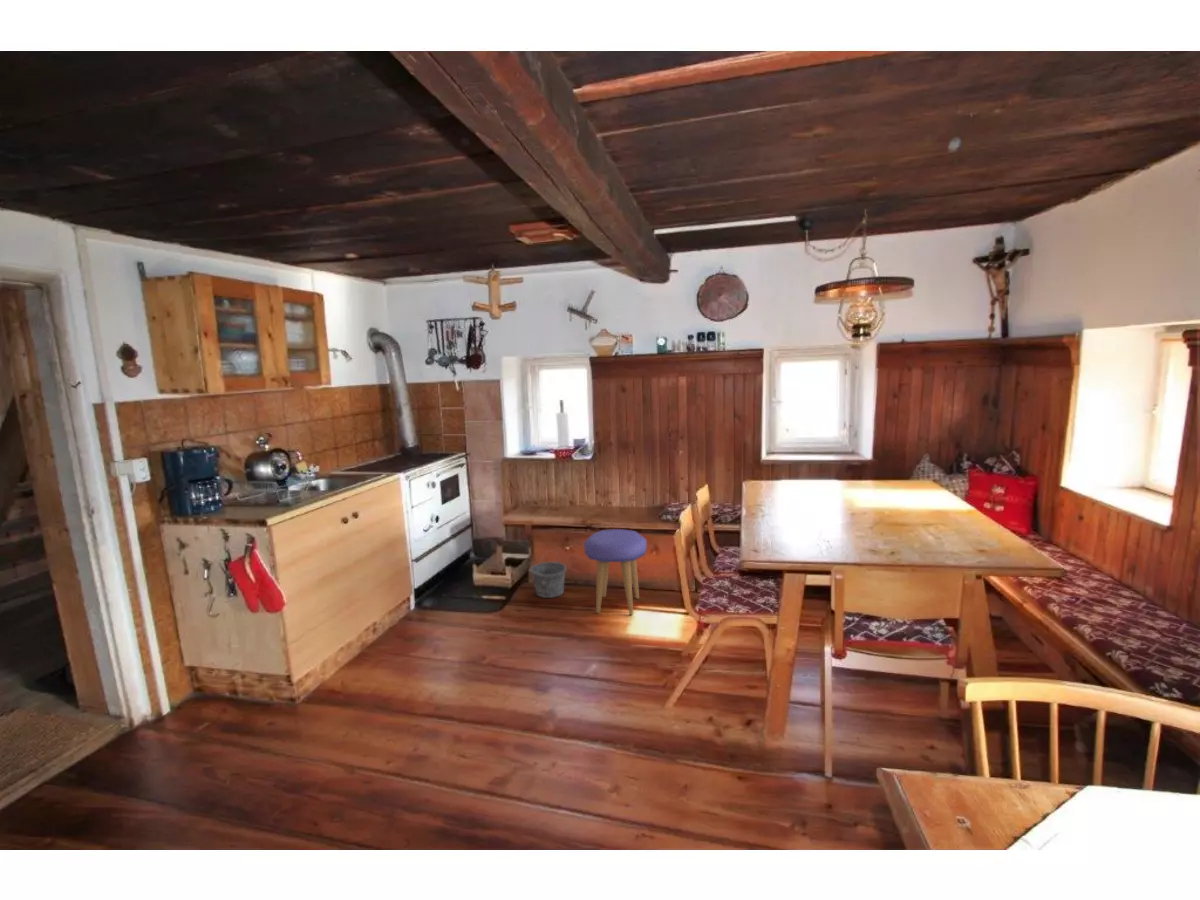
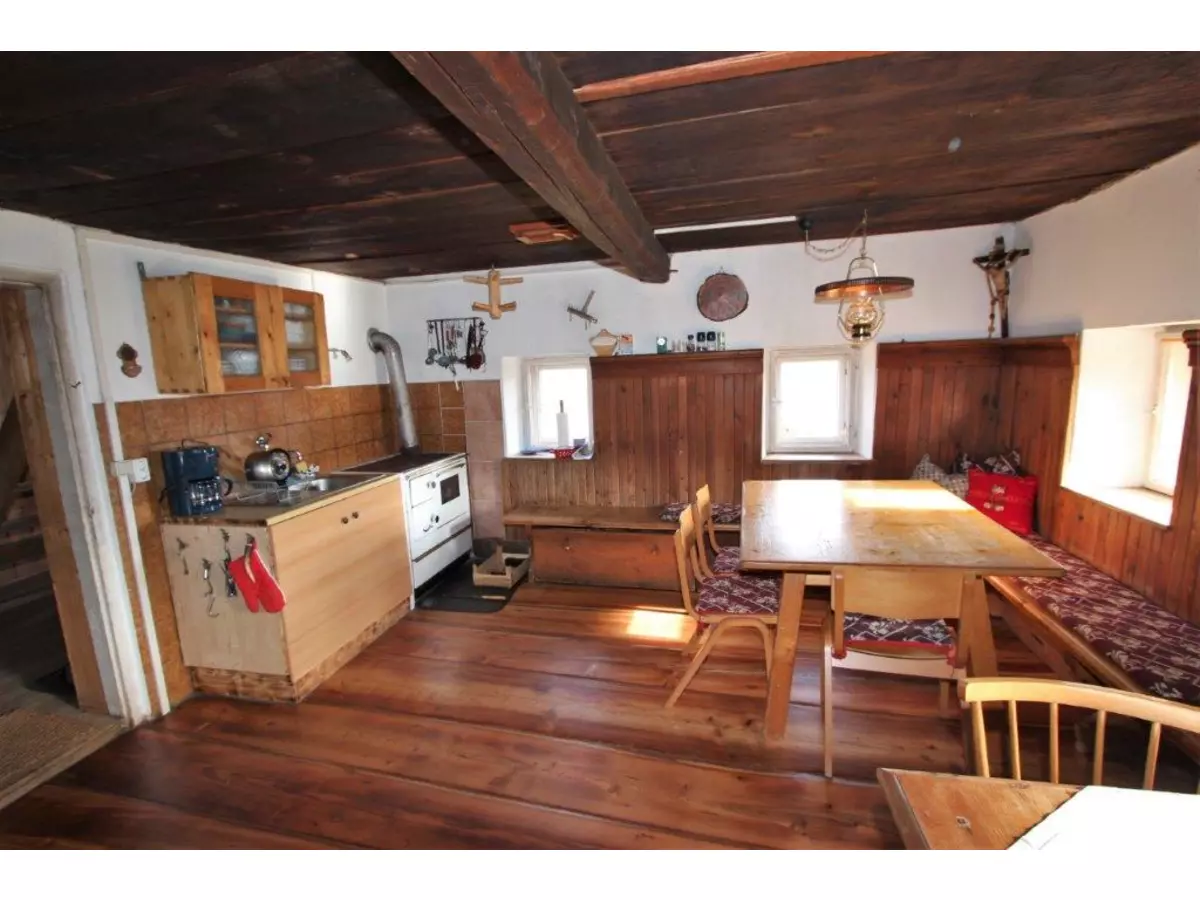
- bucket (548, 571)
- stool (621, 569)
